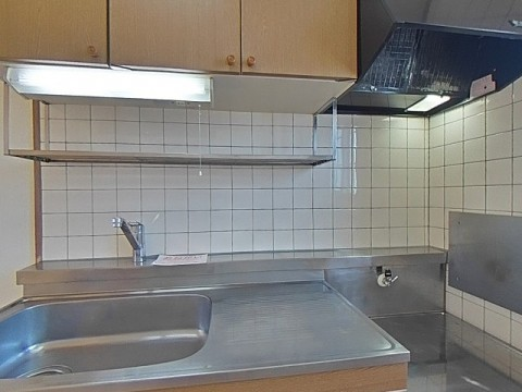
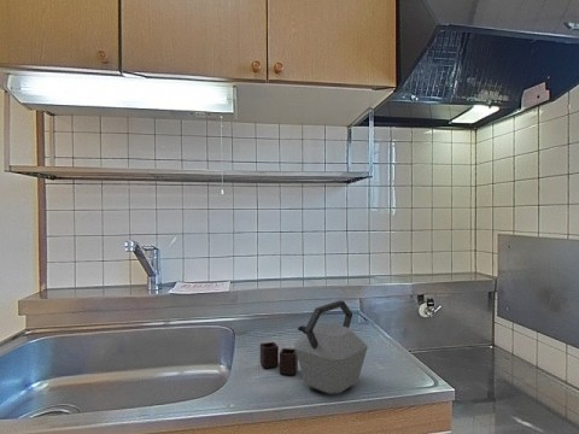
+ kettle (304, 338)
